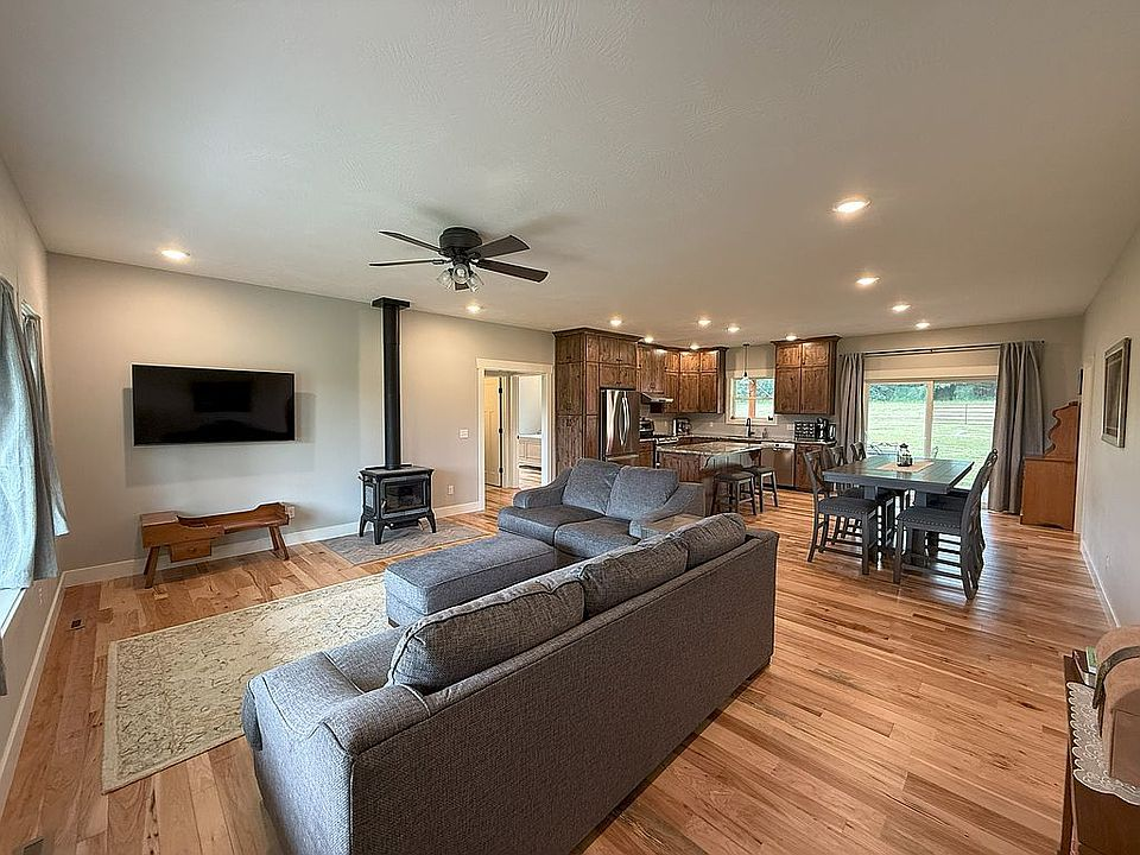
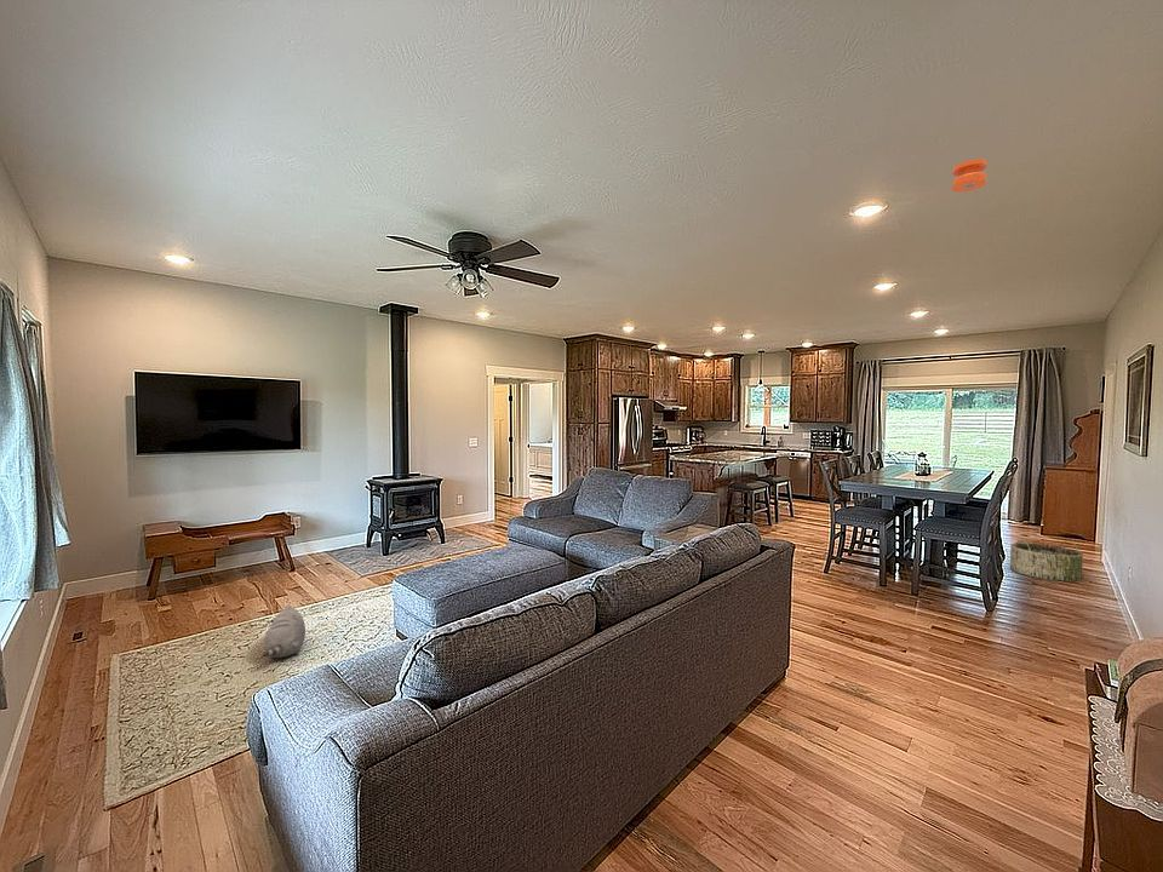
+ plush toy (285, 632)
+ basket (1045, 556)
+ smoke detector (969, 176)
